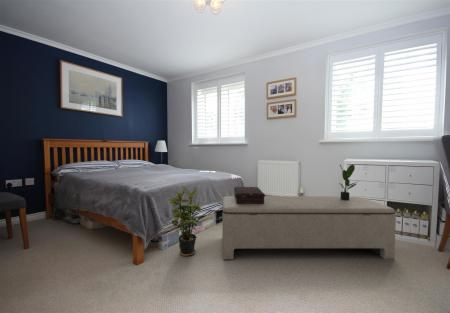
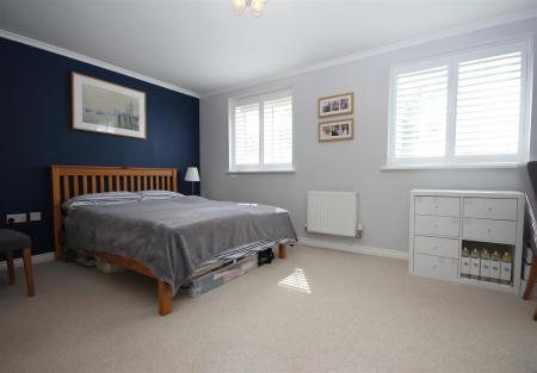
- potted plant (348, 181)
- decorative box (248, 194)
- potted plant (184, 220)
- bench (299, 223)
